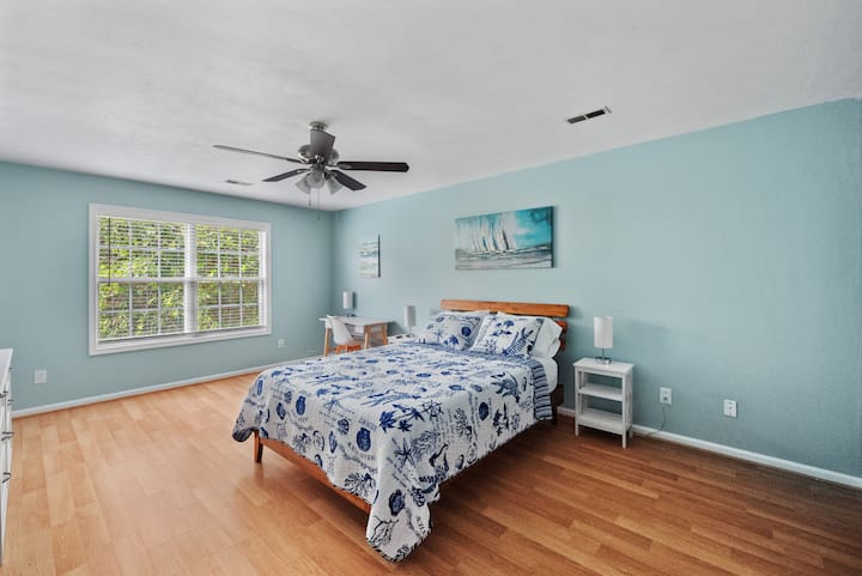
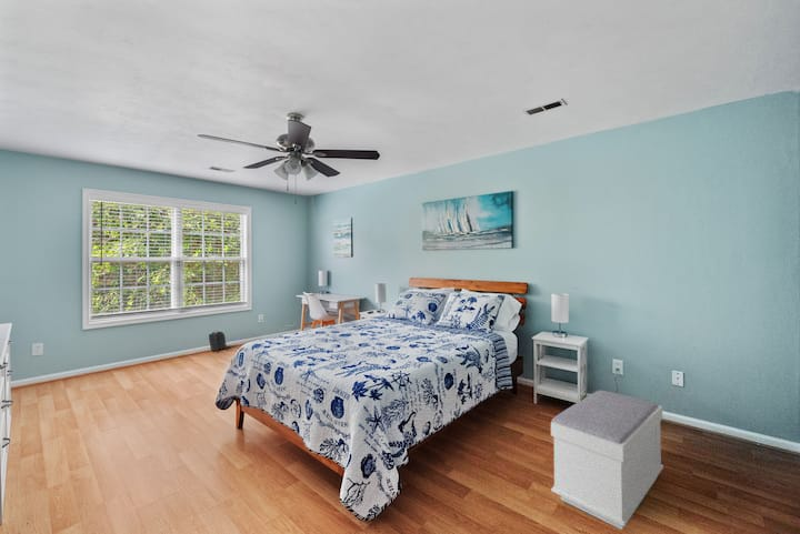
+ bench (609, 447)
+ backpack (218, 341)
